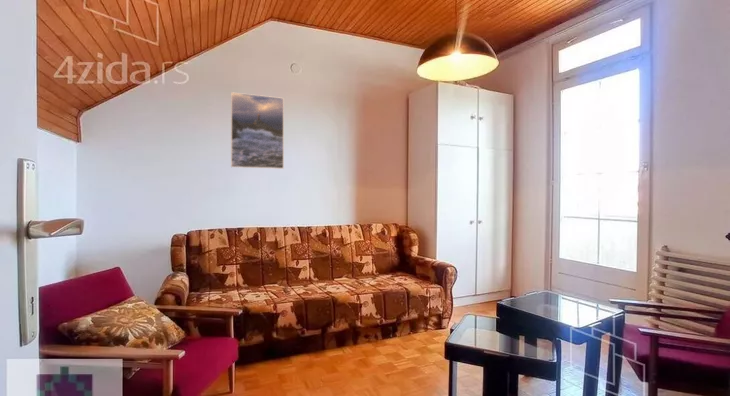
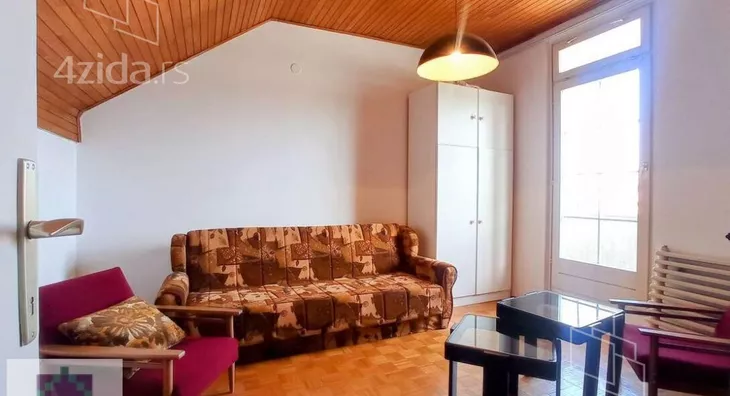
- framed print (257, 131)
